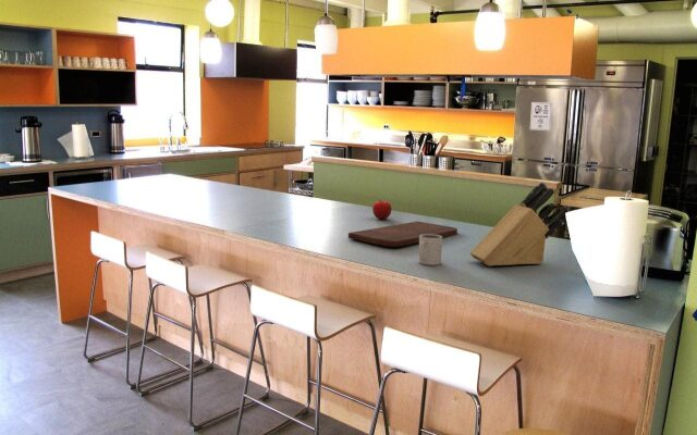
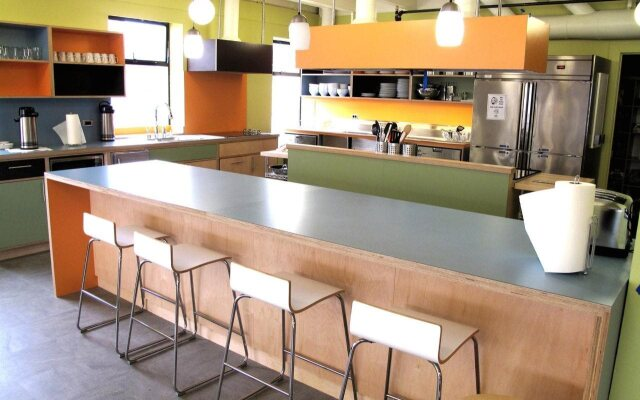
- cutting board (406, 233)
- knife block (519, 222)
- fruit (381, 209)
- mug (428, 249)
